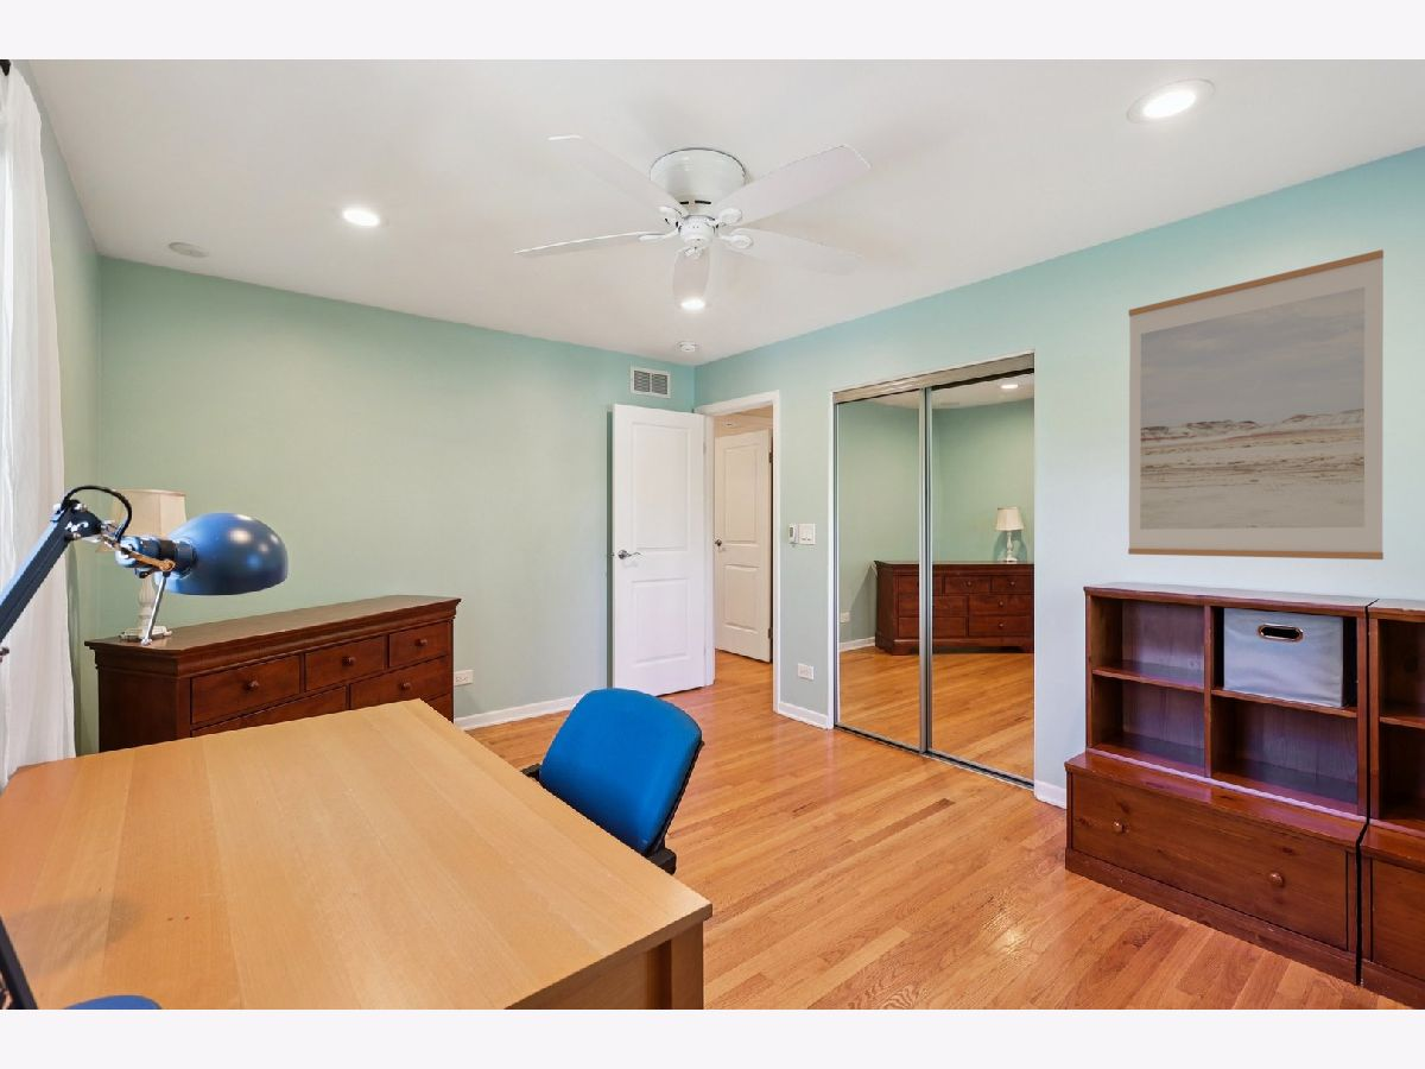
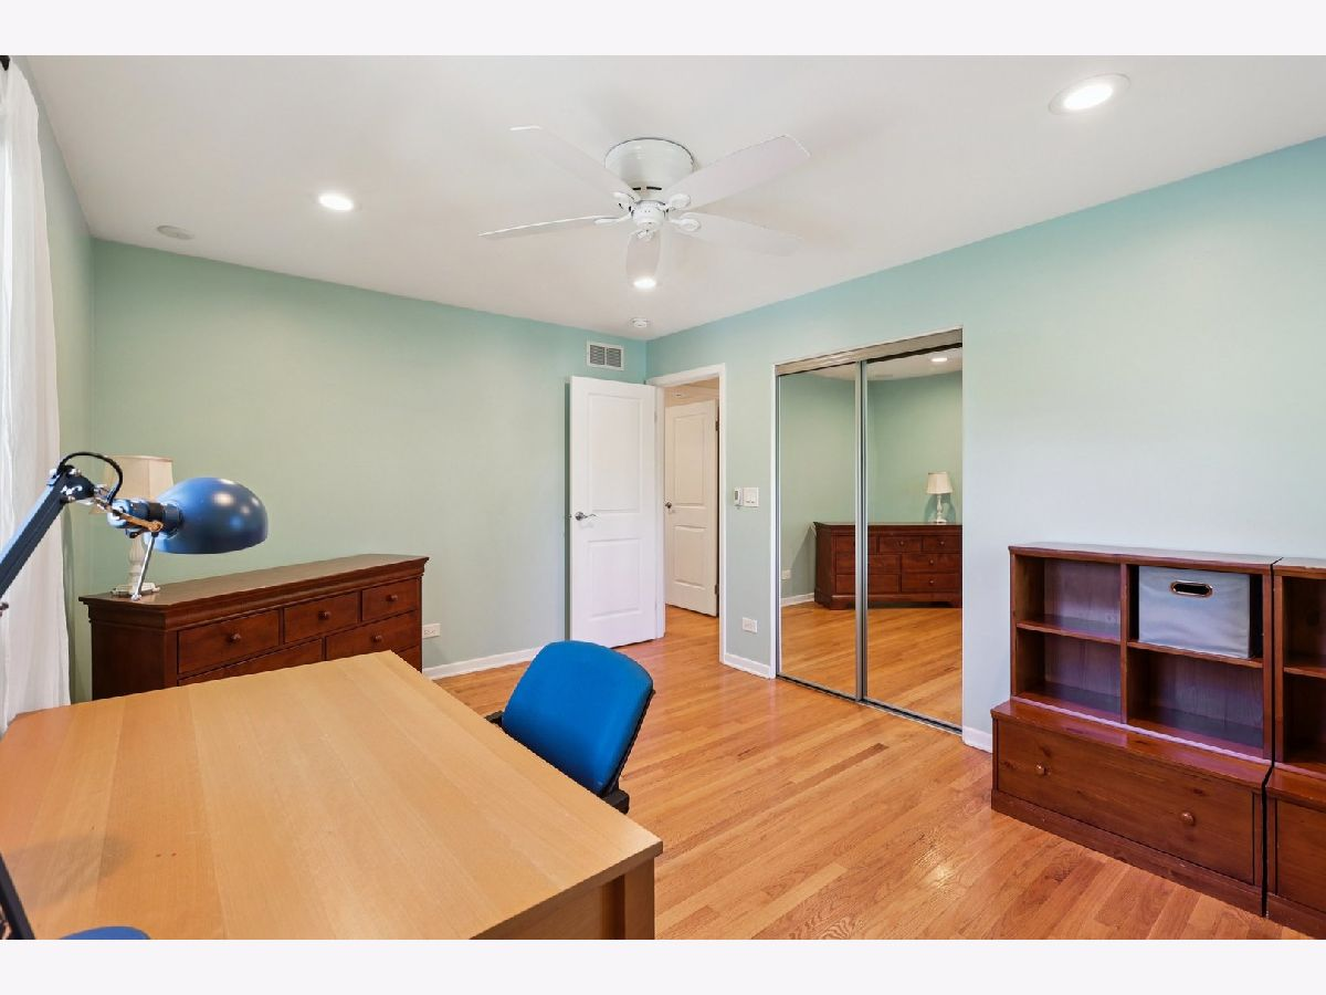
- wall art (1241, 419)
